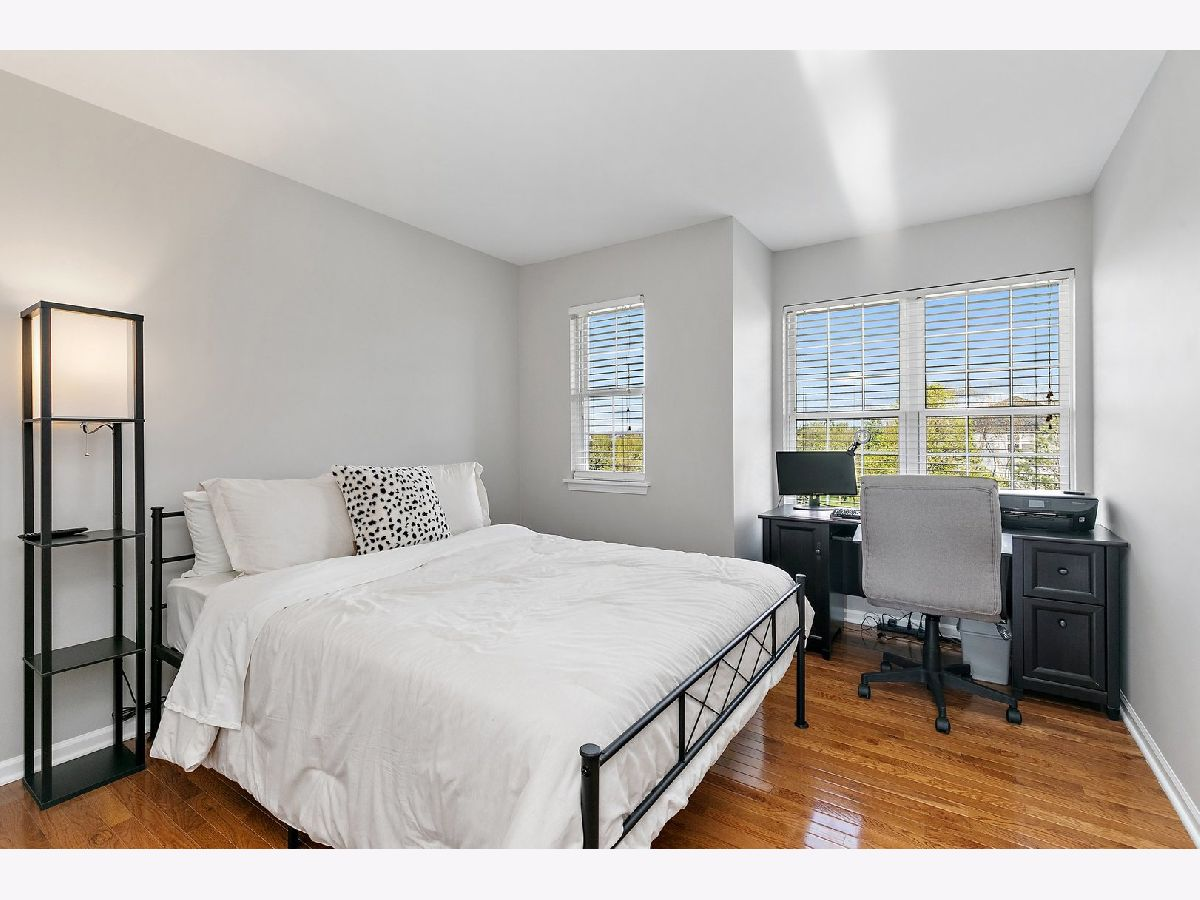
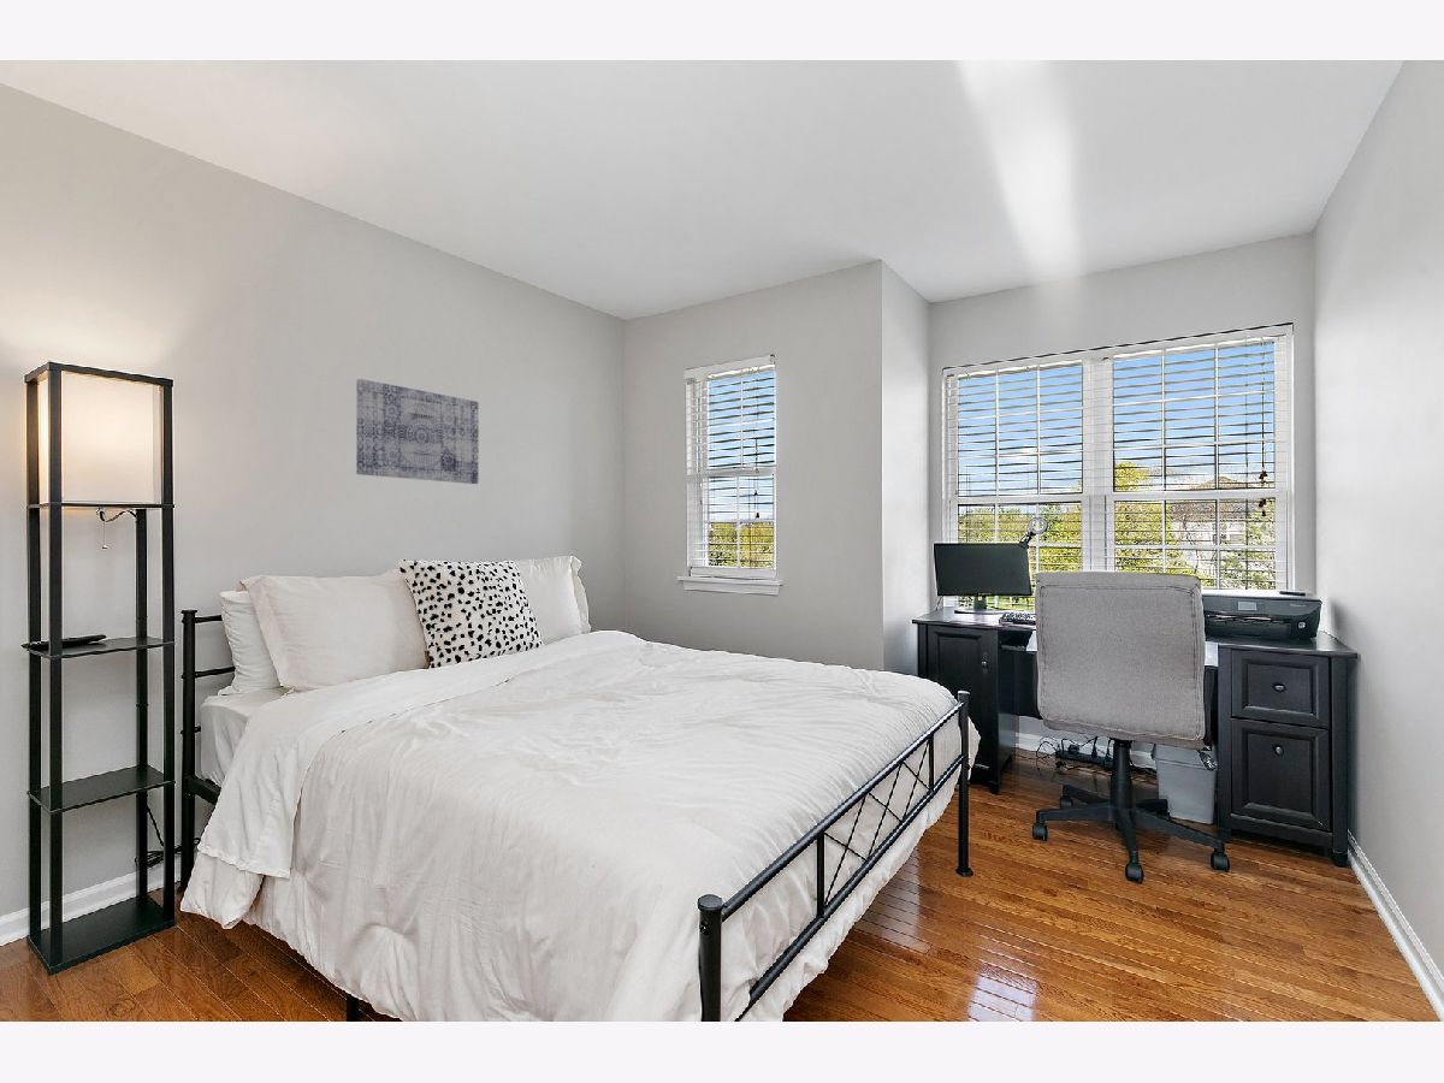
+ wall art (421, 434)
